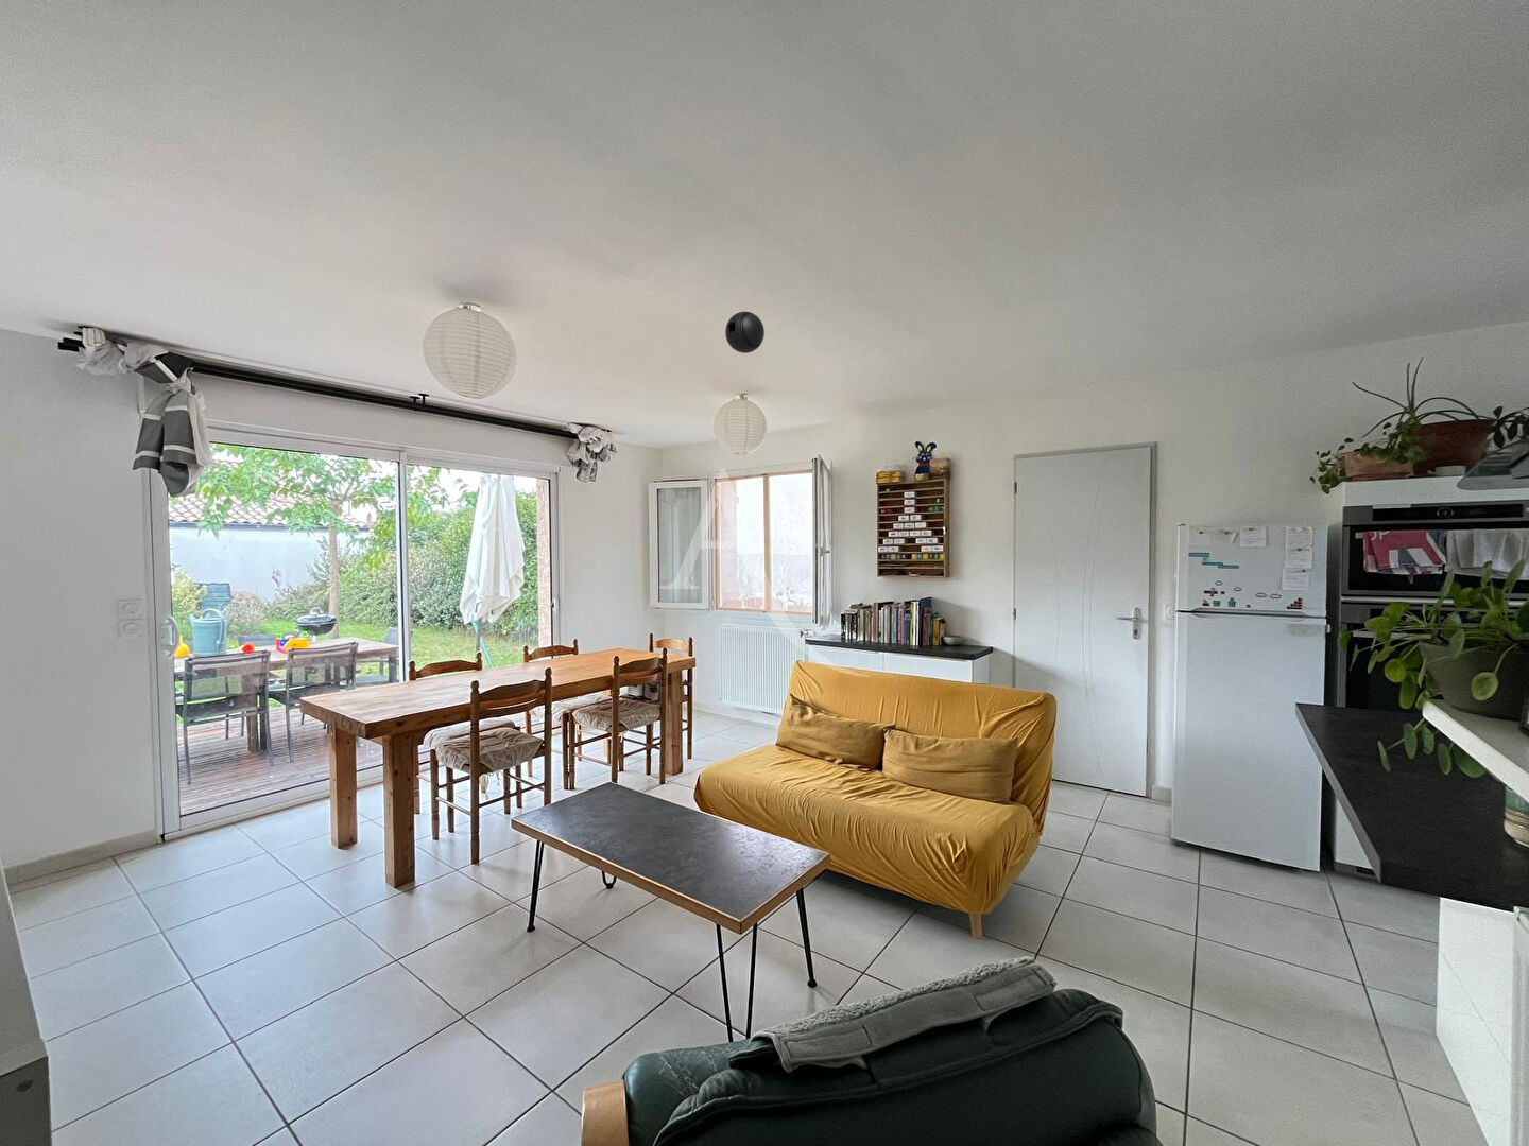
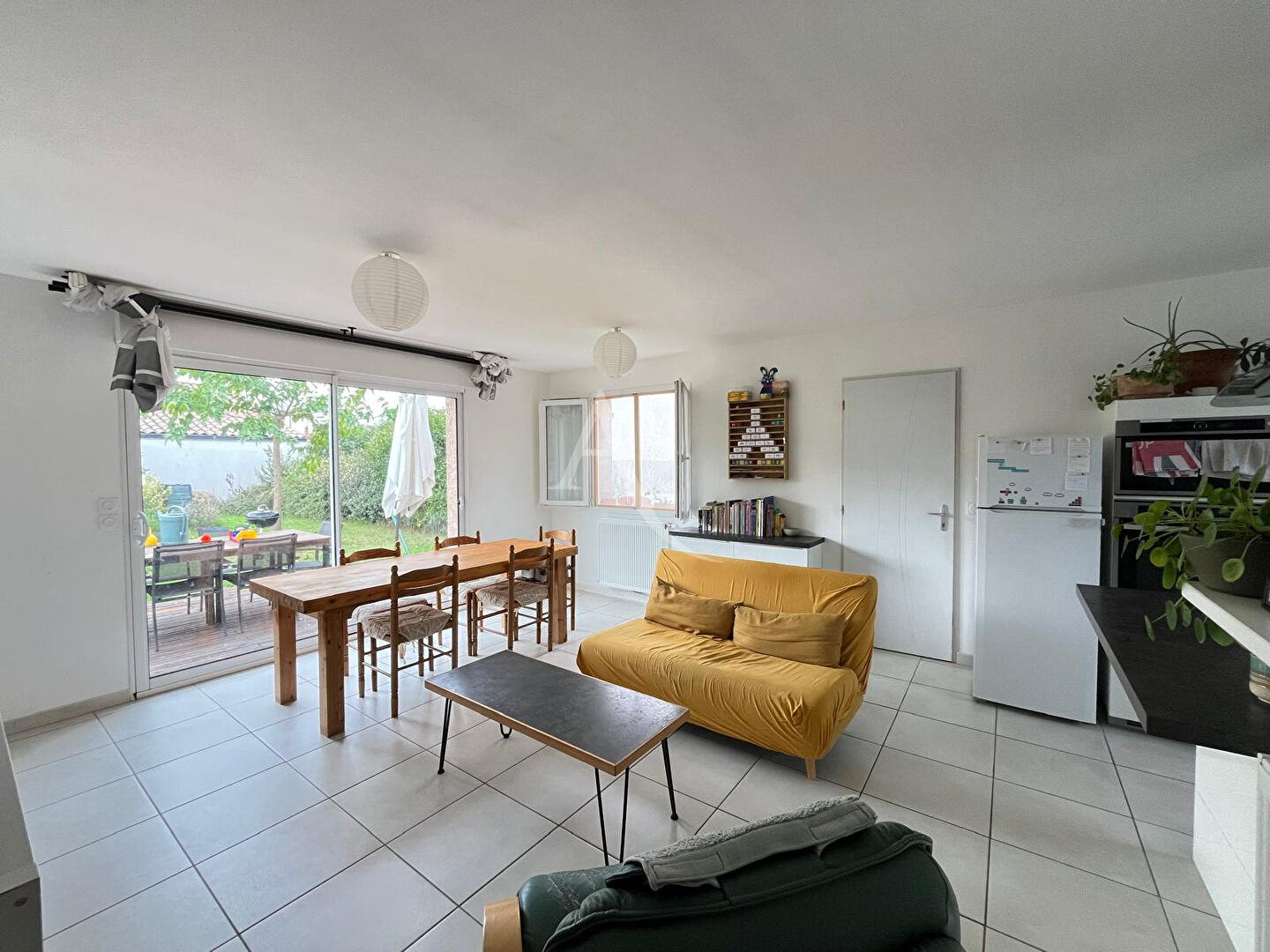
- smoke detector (744, 332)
